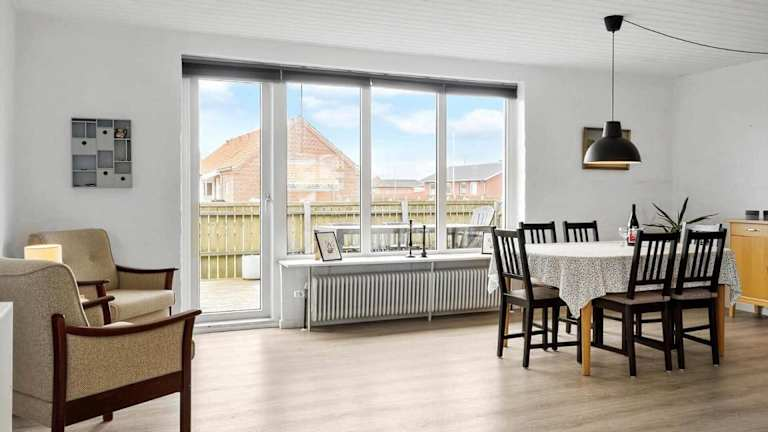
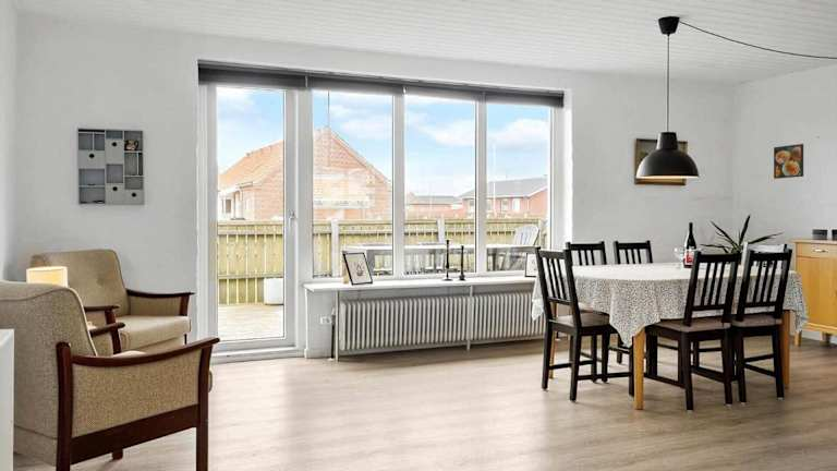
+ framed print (788, 161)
